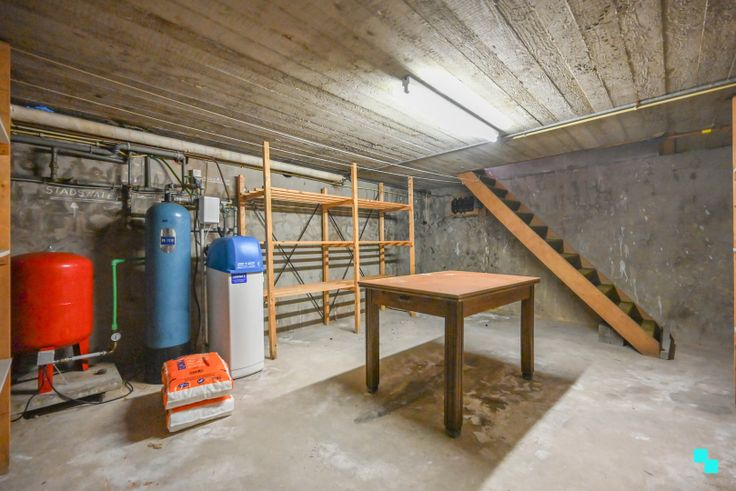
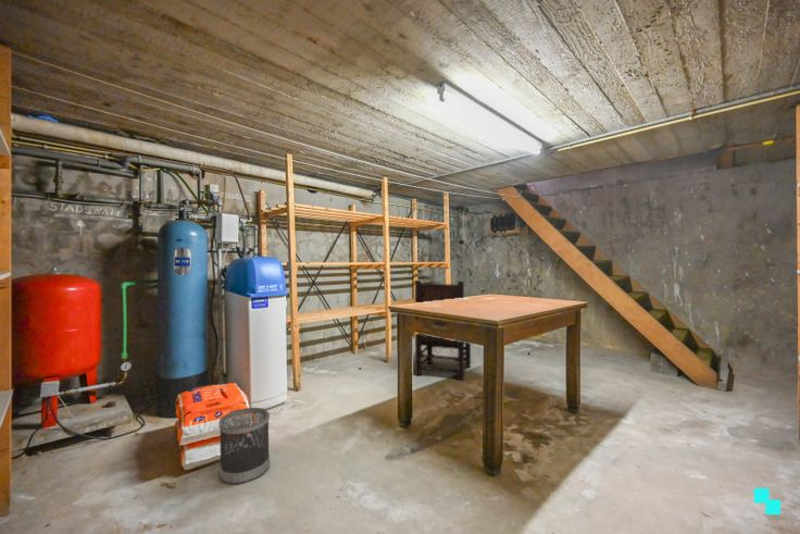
+ wooden chair (442, 338)
+ wastebasket (245, 443)
